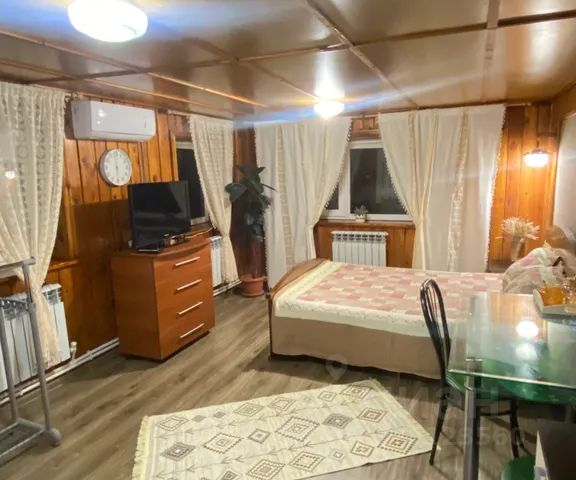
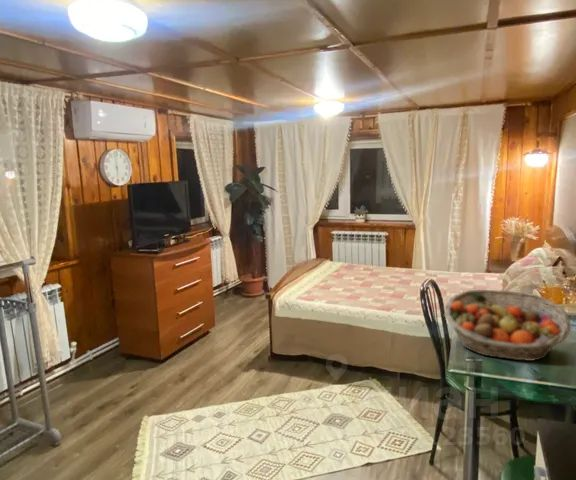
+ fruit basket (503, 323)
